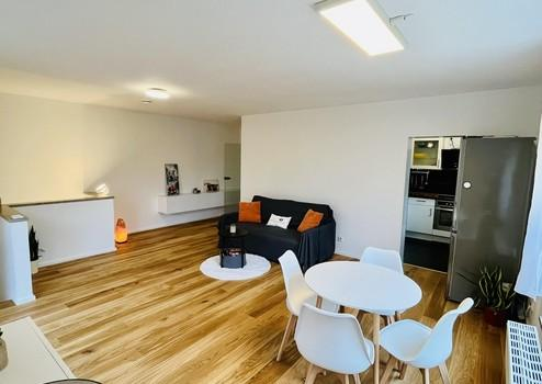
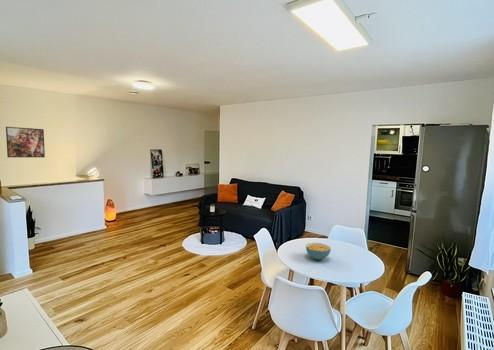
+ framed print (26, 142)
+ cereal bowl (317, 252)
